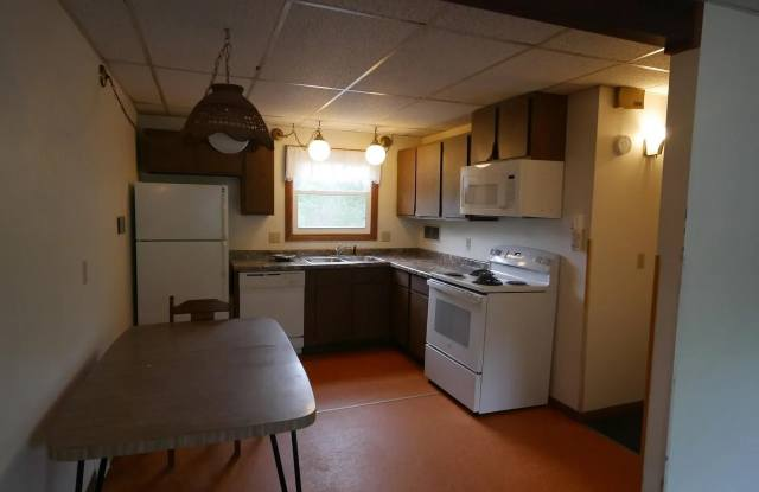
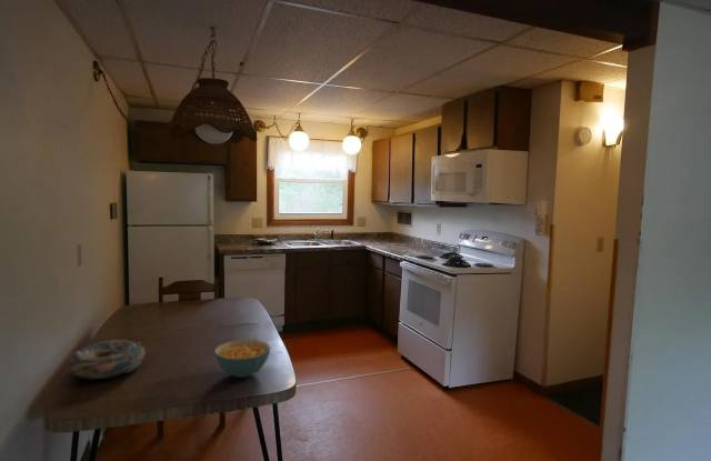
+ decorative bowl (108, 358)
+ cereal bowl (242, 361)
